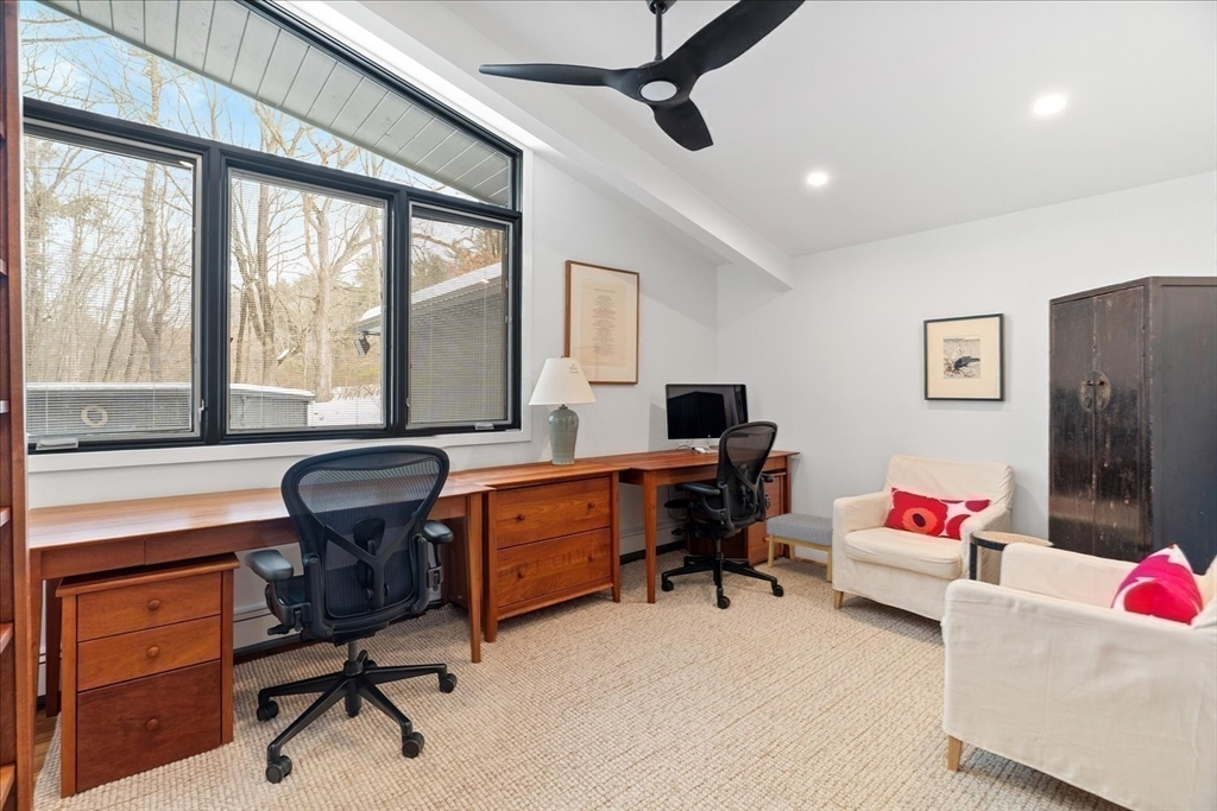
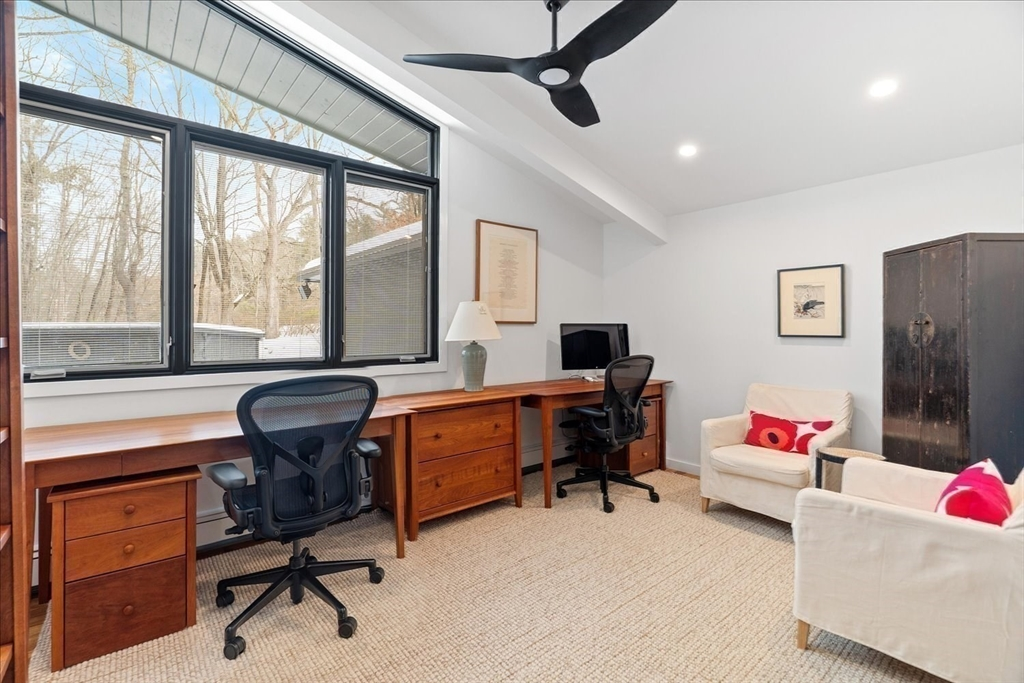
- footstool (809, 544)
